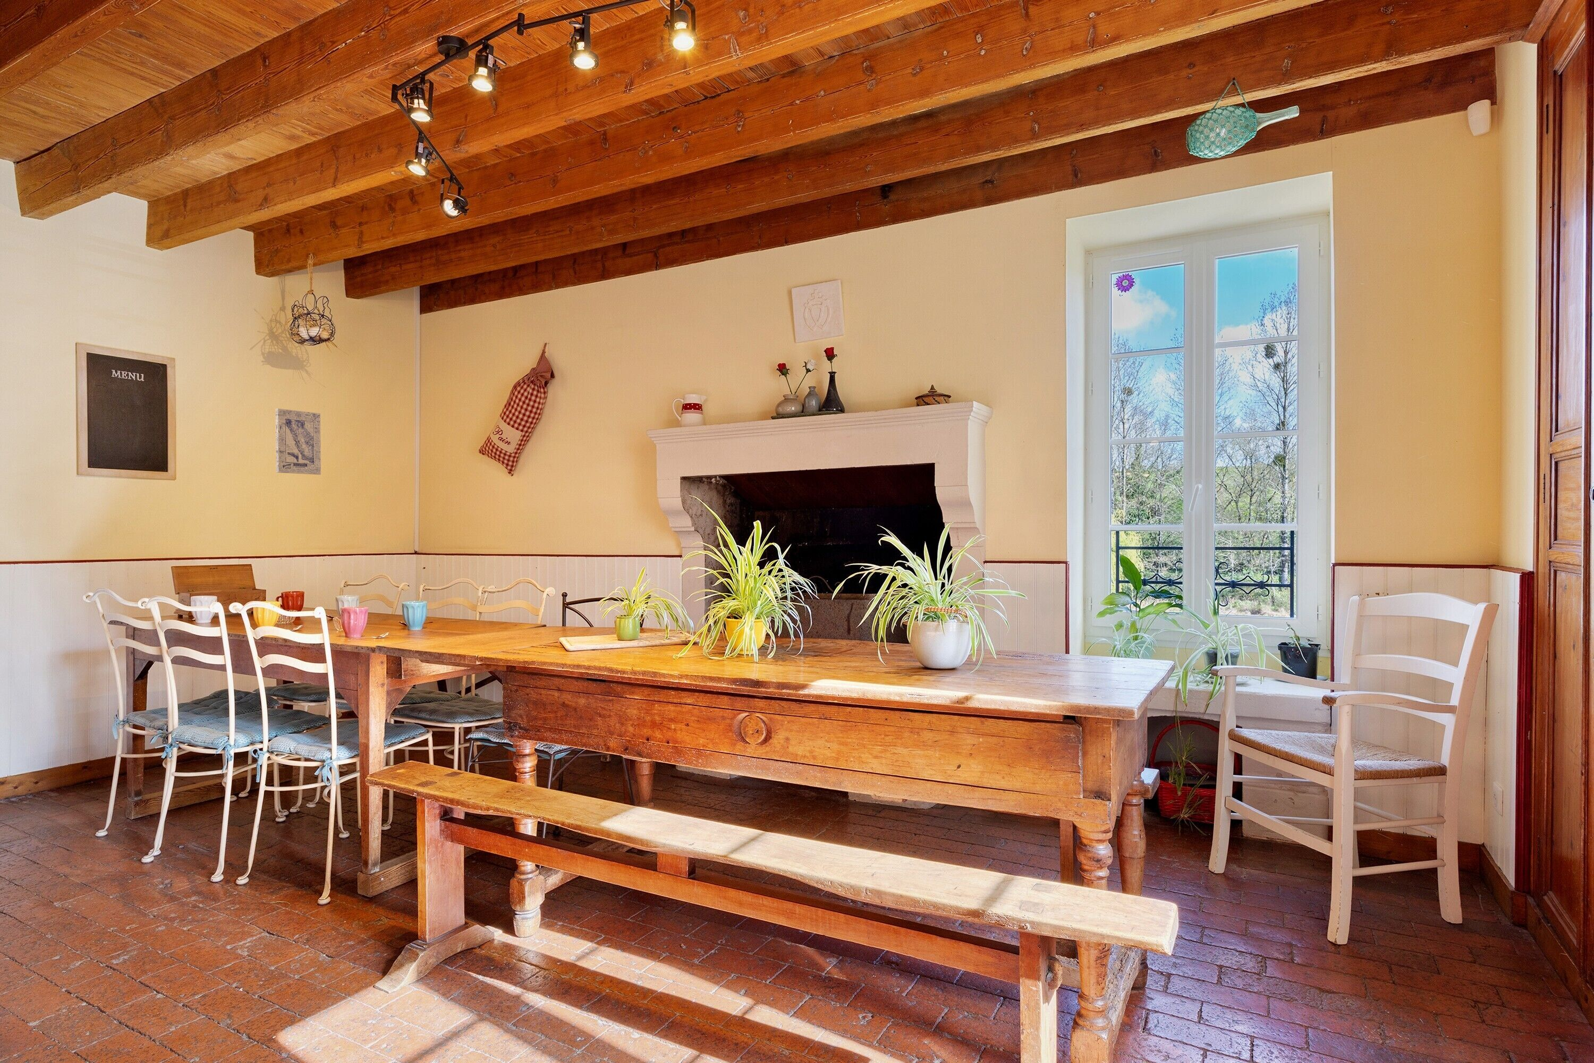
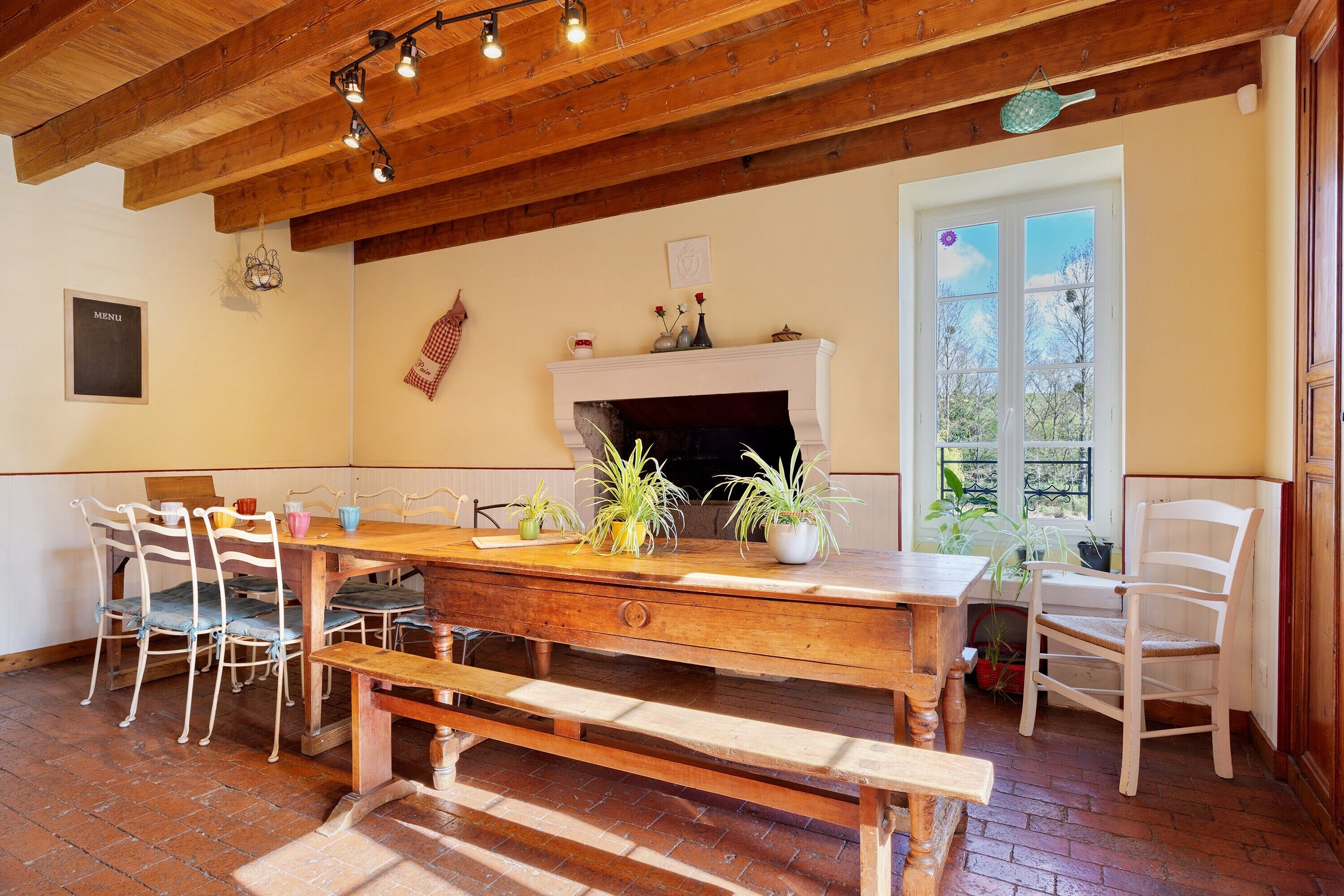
- wall art (299, 443)
